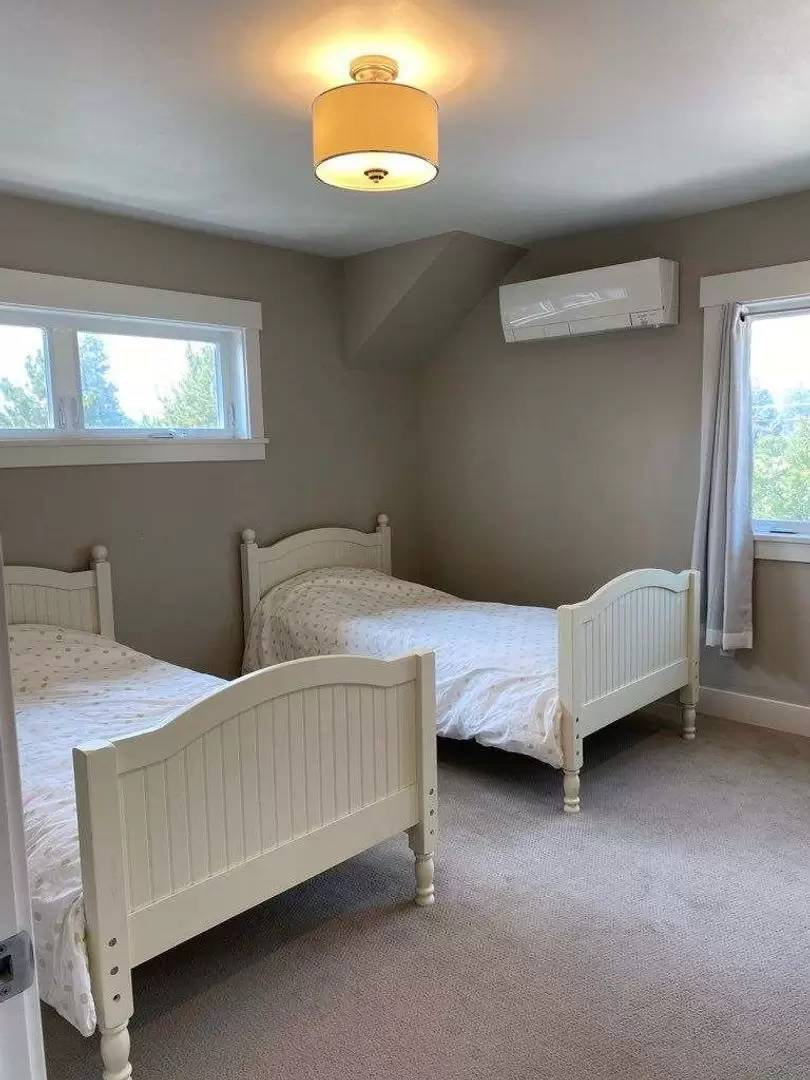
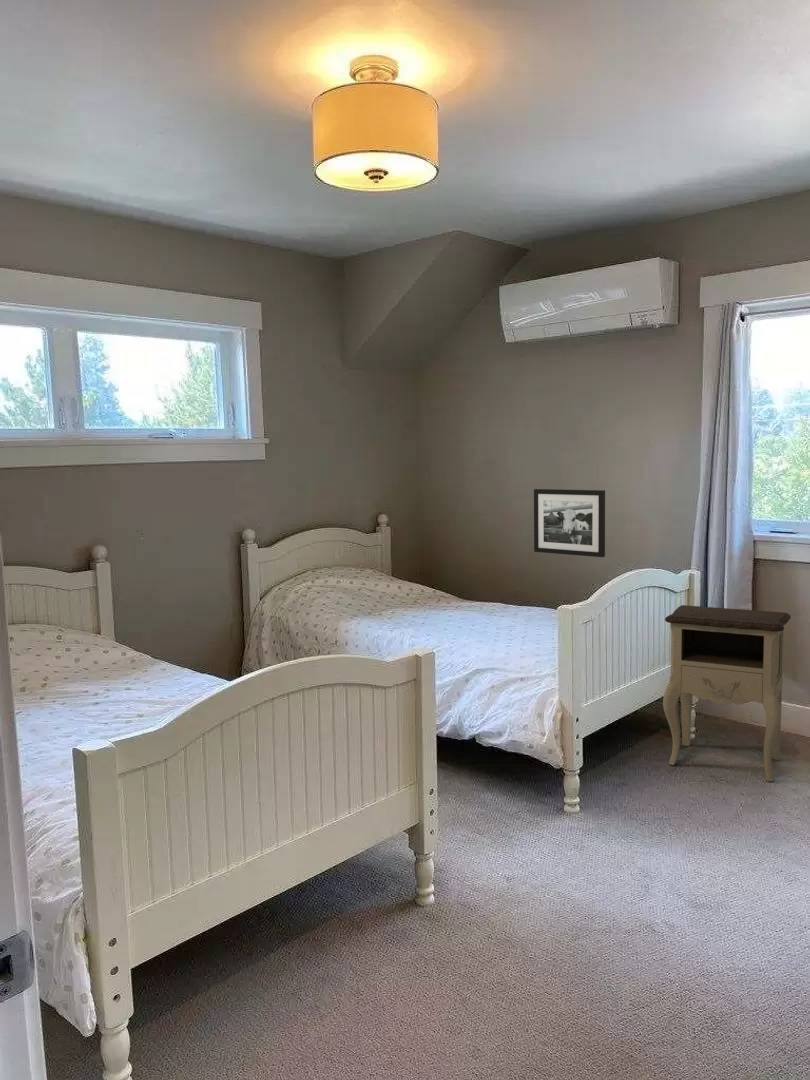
+ nightstand (725, 689)
+ picture frame (568, 522)
